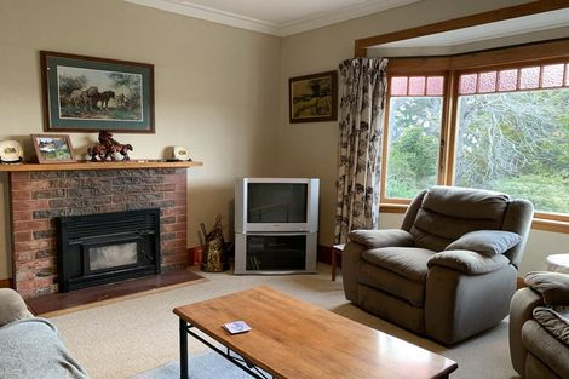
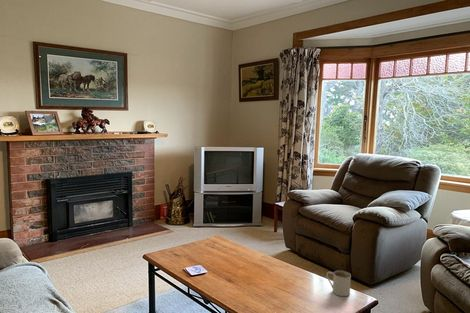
+ mug (337, 282)
